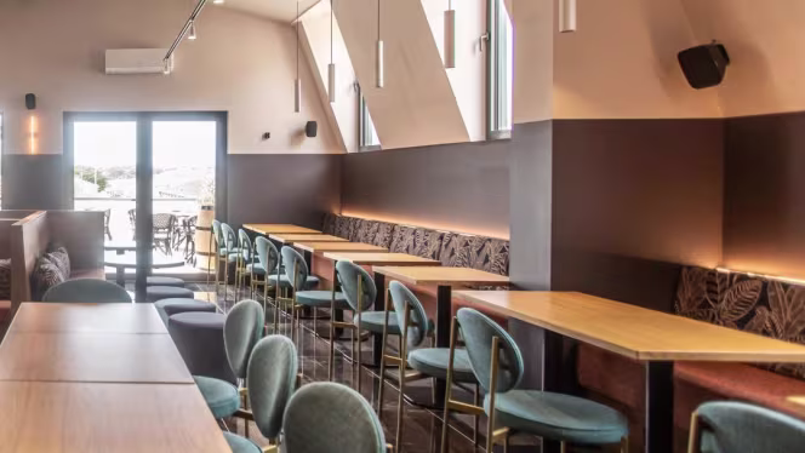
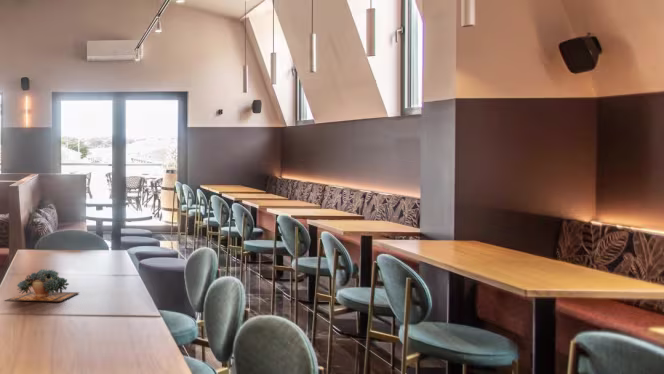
+ succulent plant (43, 283)
